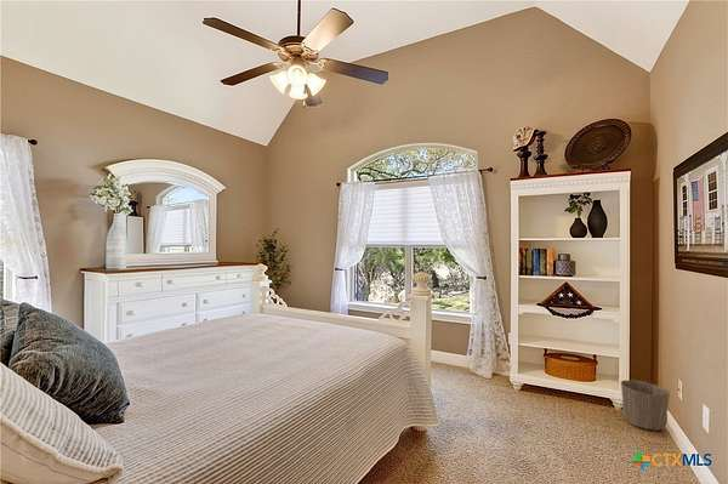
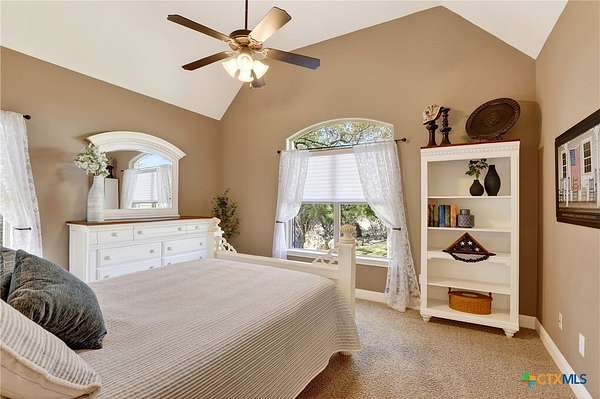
- waste basket (644, 405)
